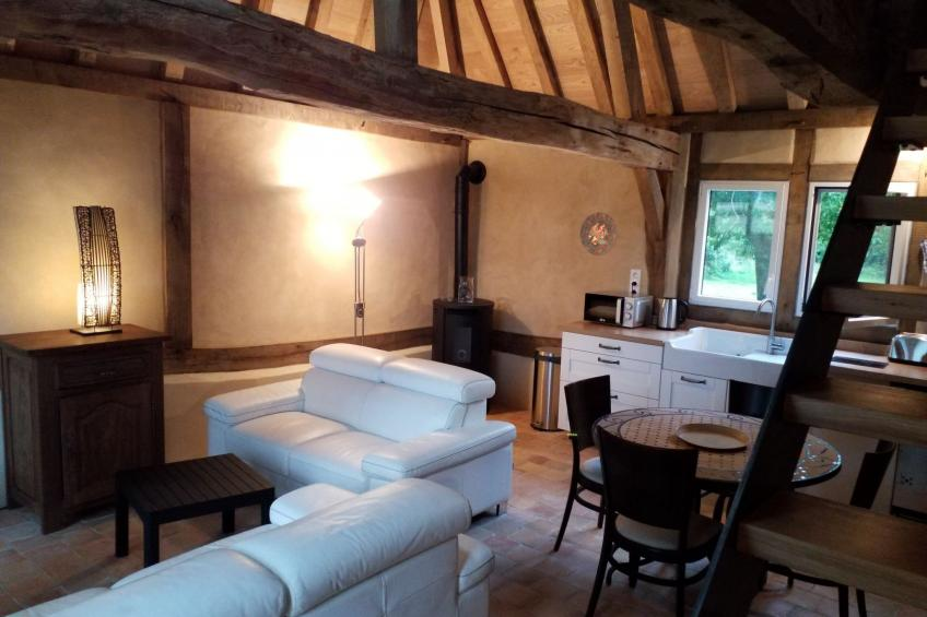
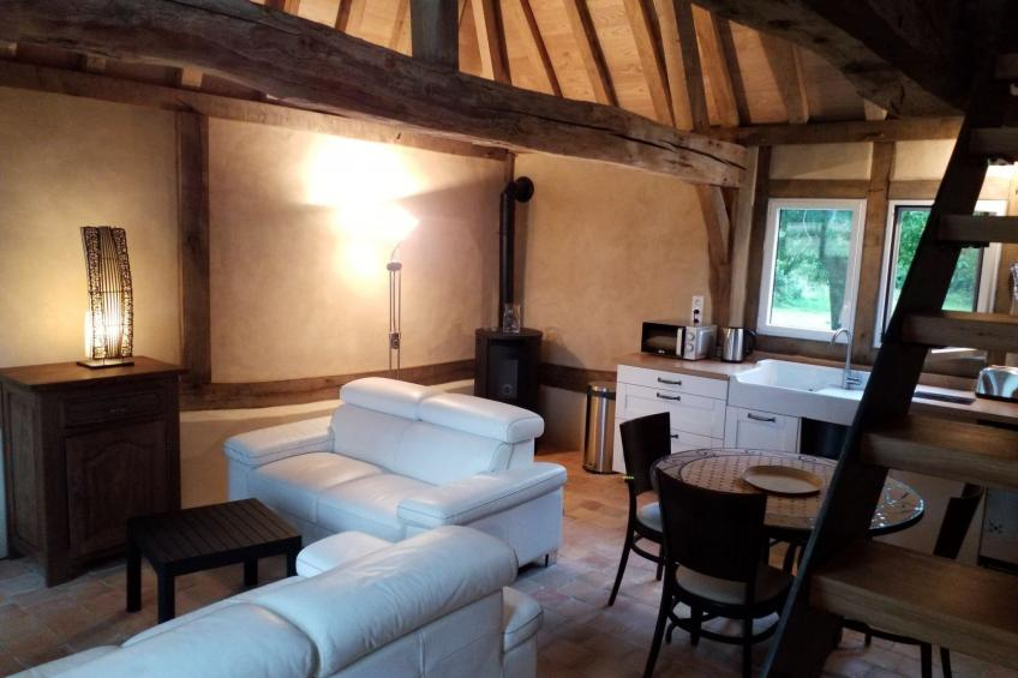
- decorative plate (598, 234)
